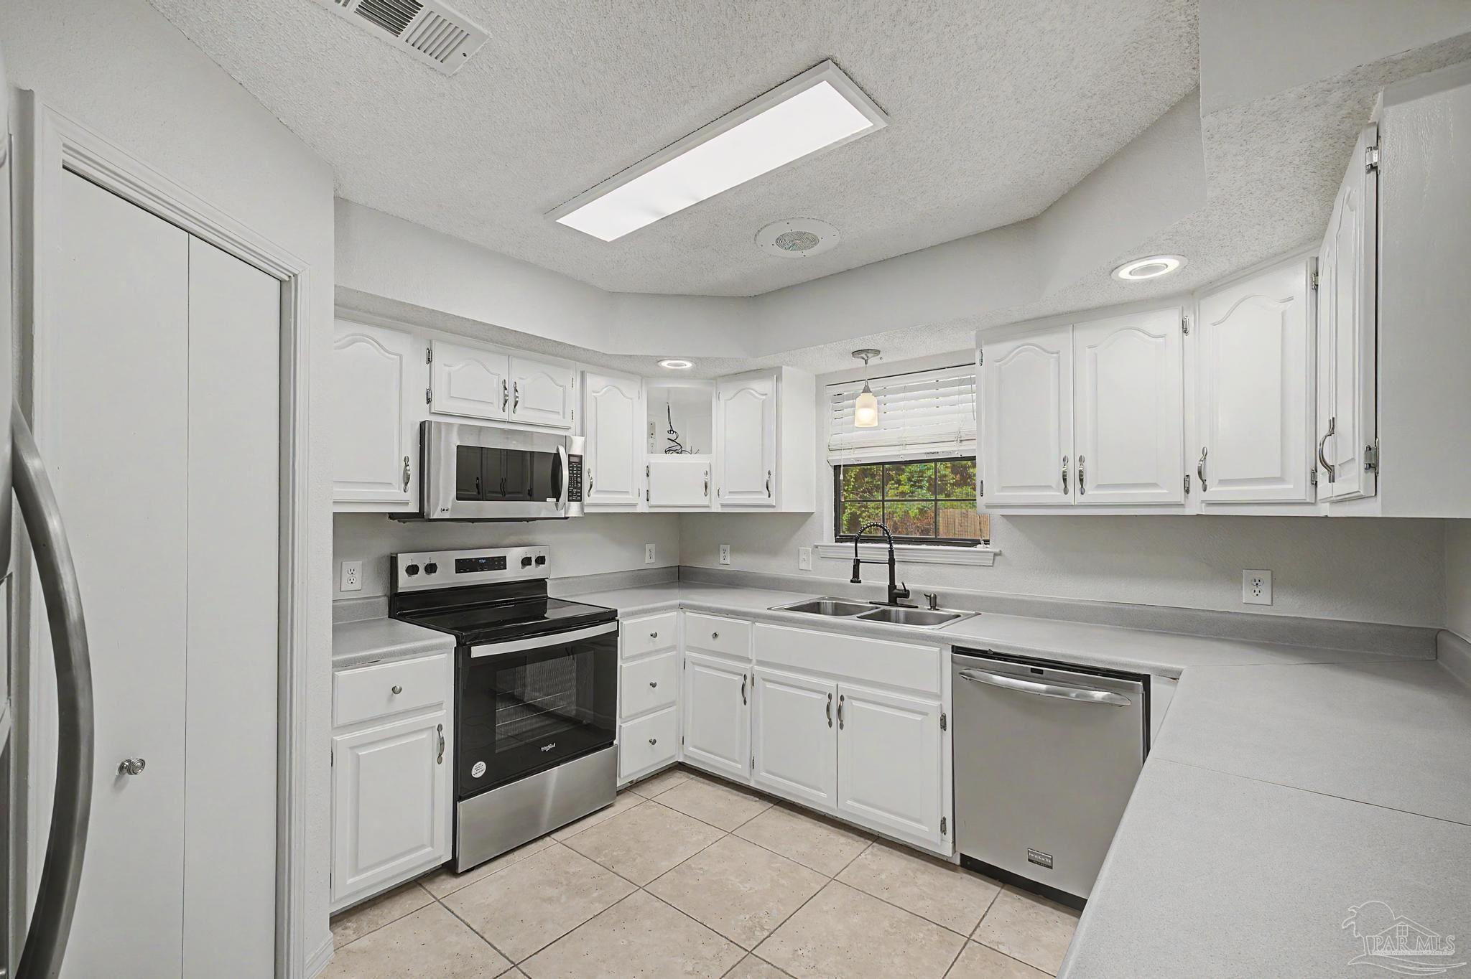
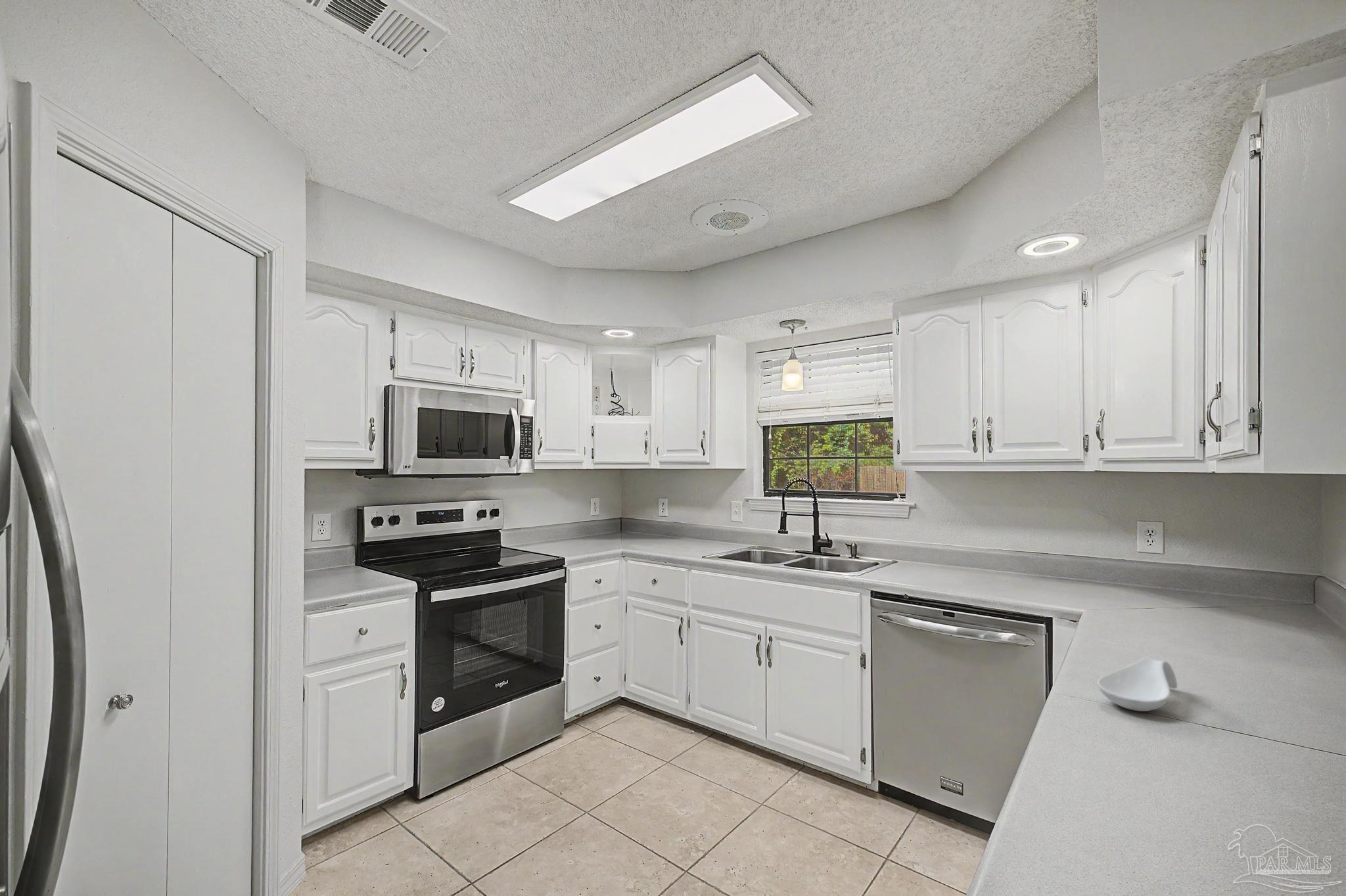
+ spoon rest (1143, 681)
